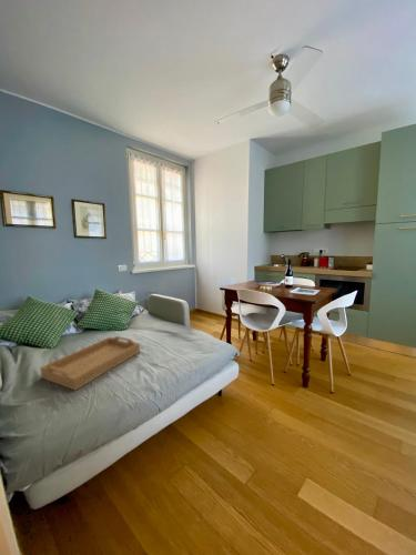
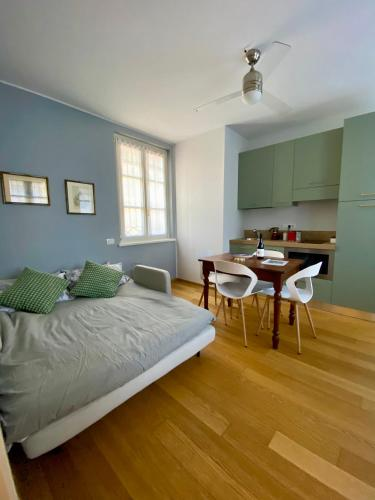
- serving tray (95, 356)
